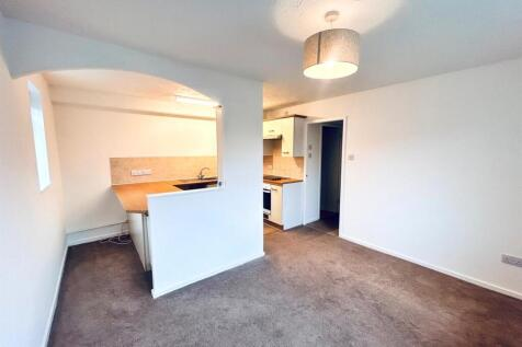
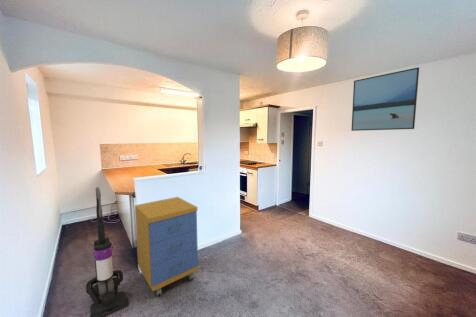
+ storage cabinet (167, 242)
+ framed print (381, 102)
+ vacuum cleaner (103, 246)
